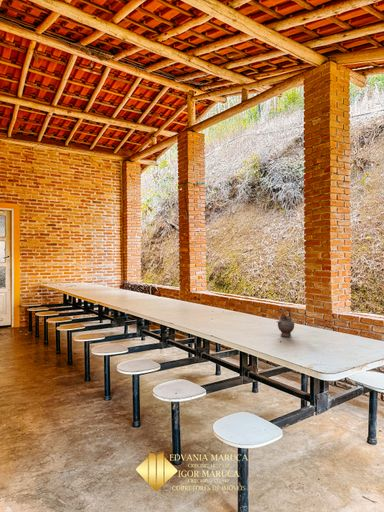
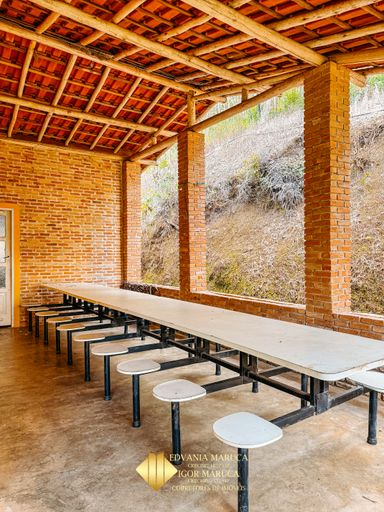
- teapot (284, 322)
